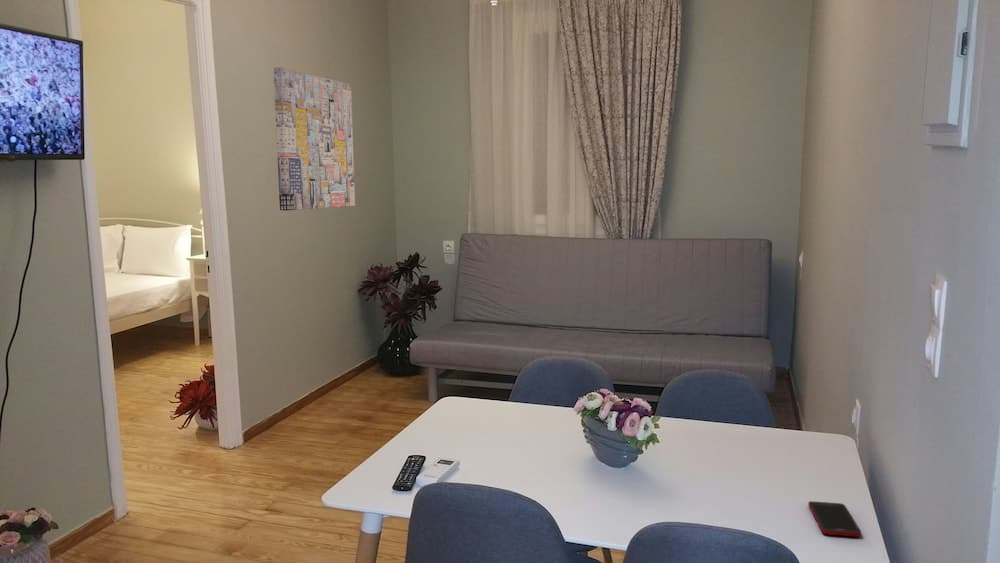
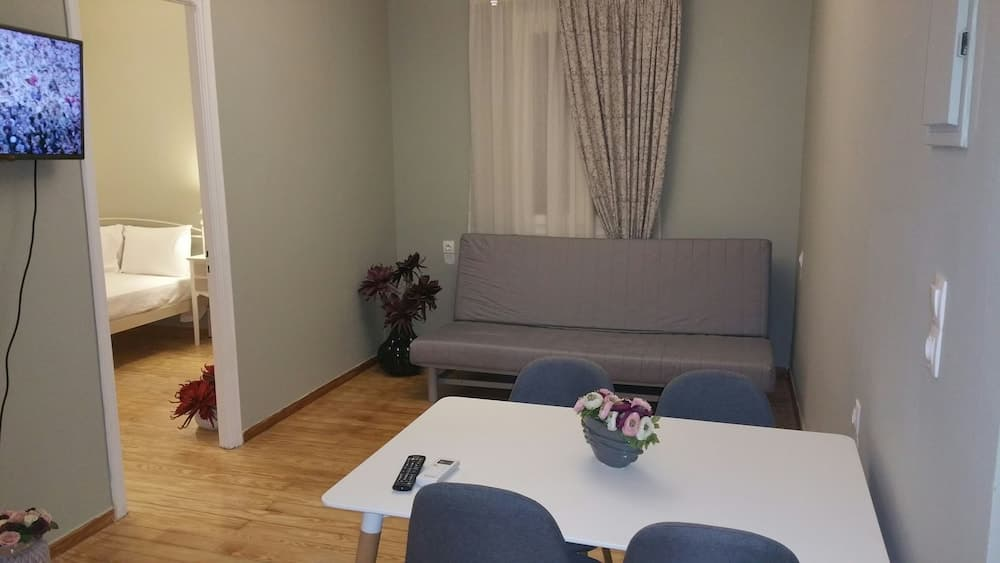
- wall art (317, 142)
- cell phone (833, 518)
